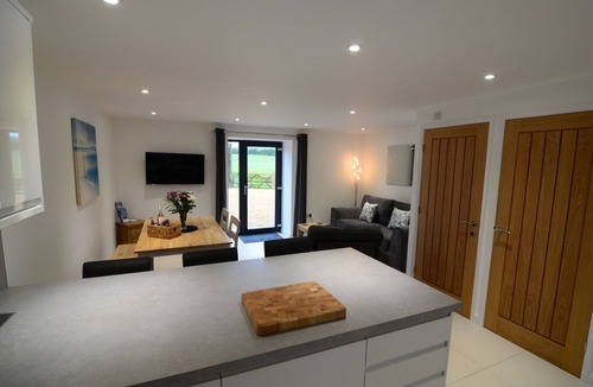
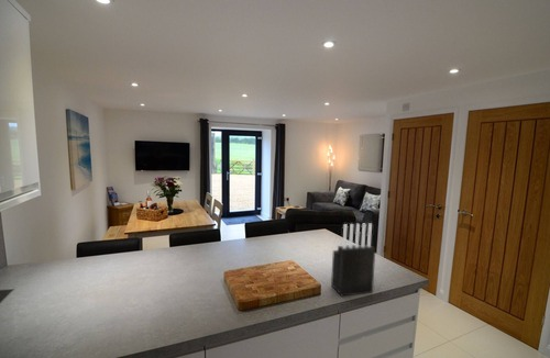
+ knife block (352, 255)
